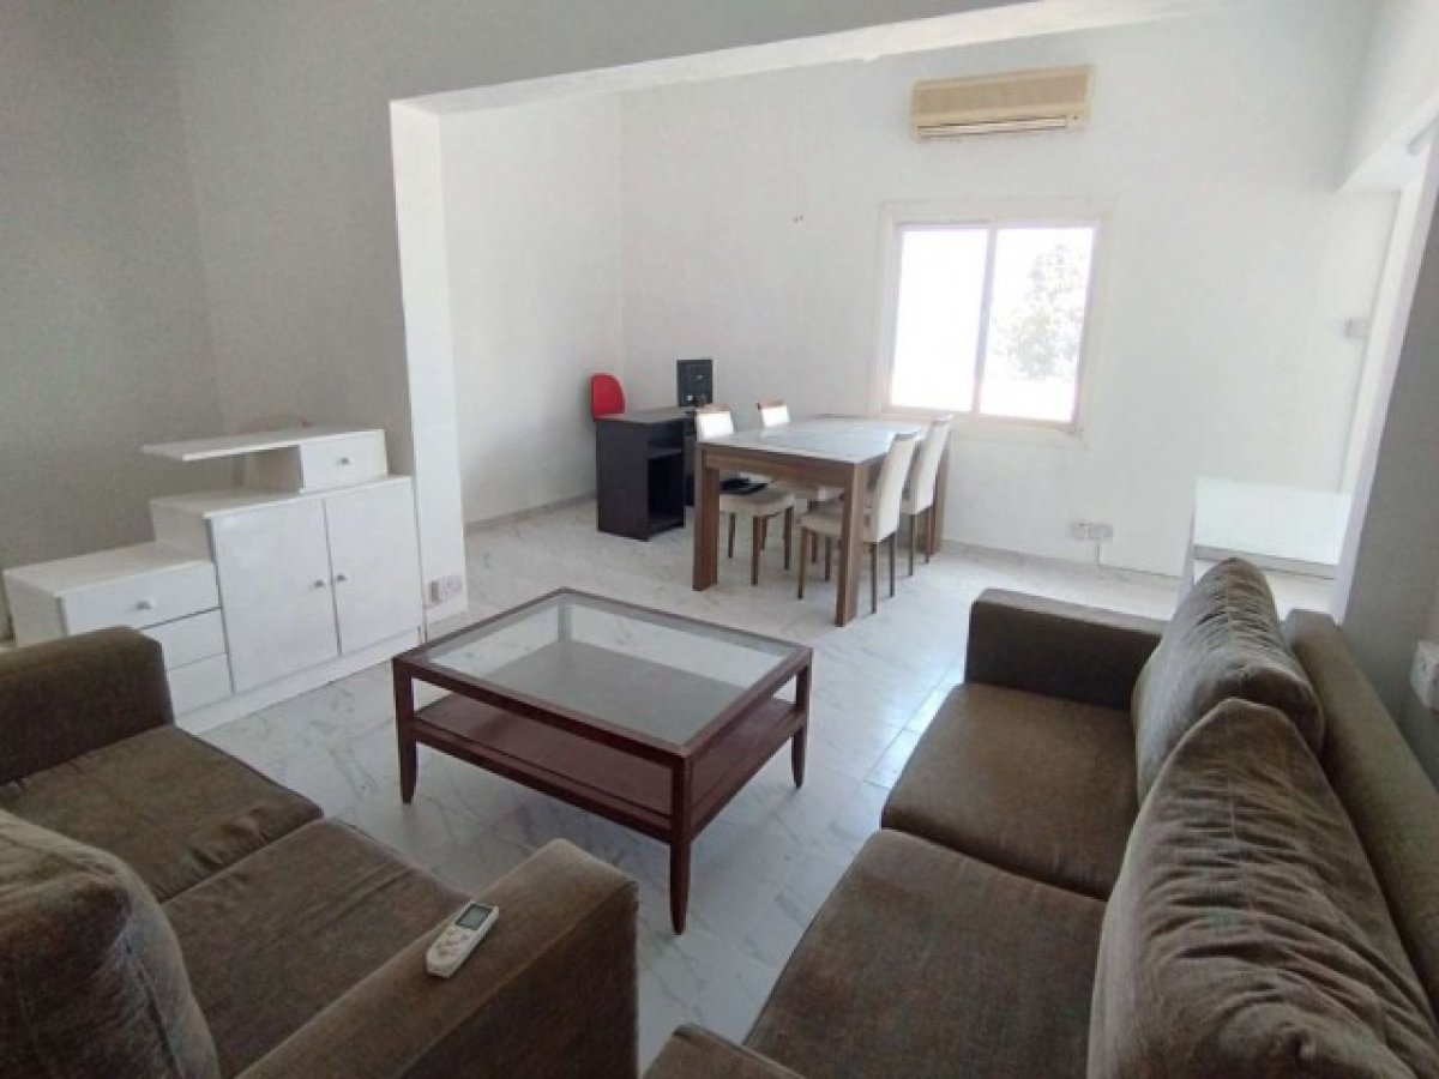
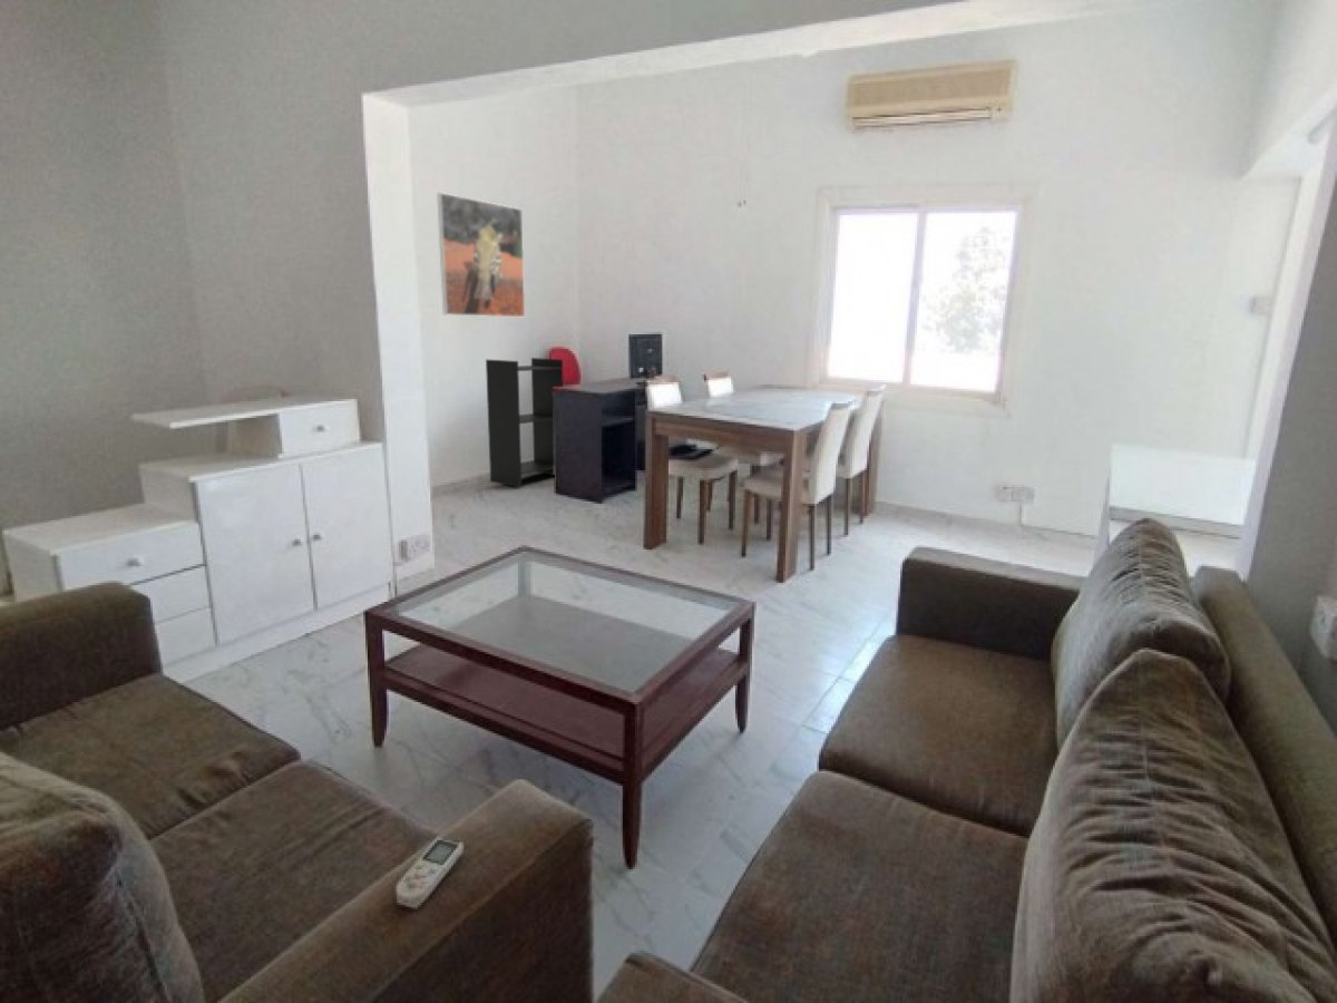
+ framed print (484, 260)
+ bookshelf (526, 420)
